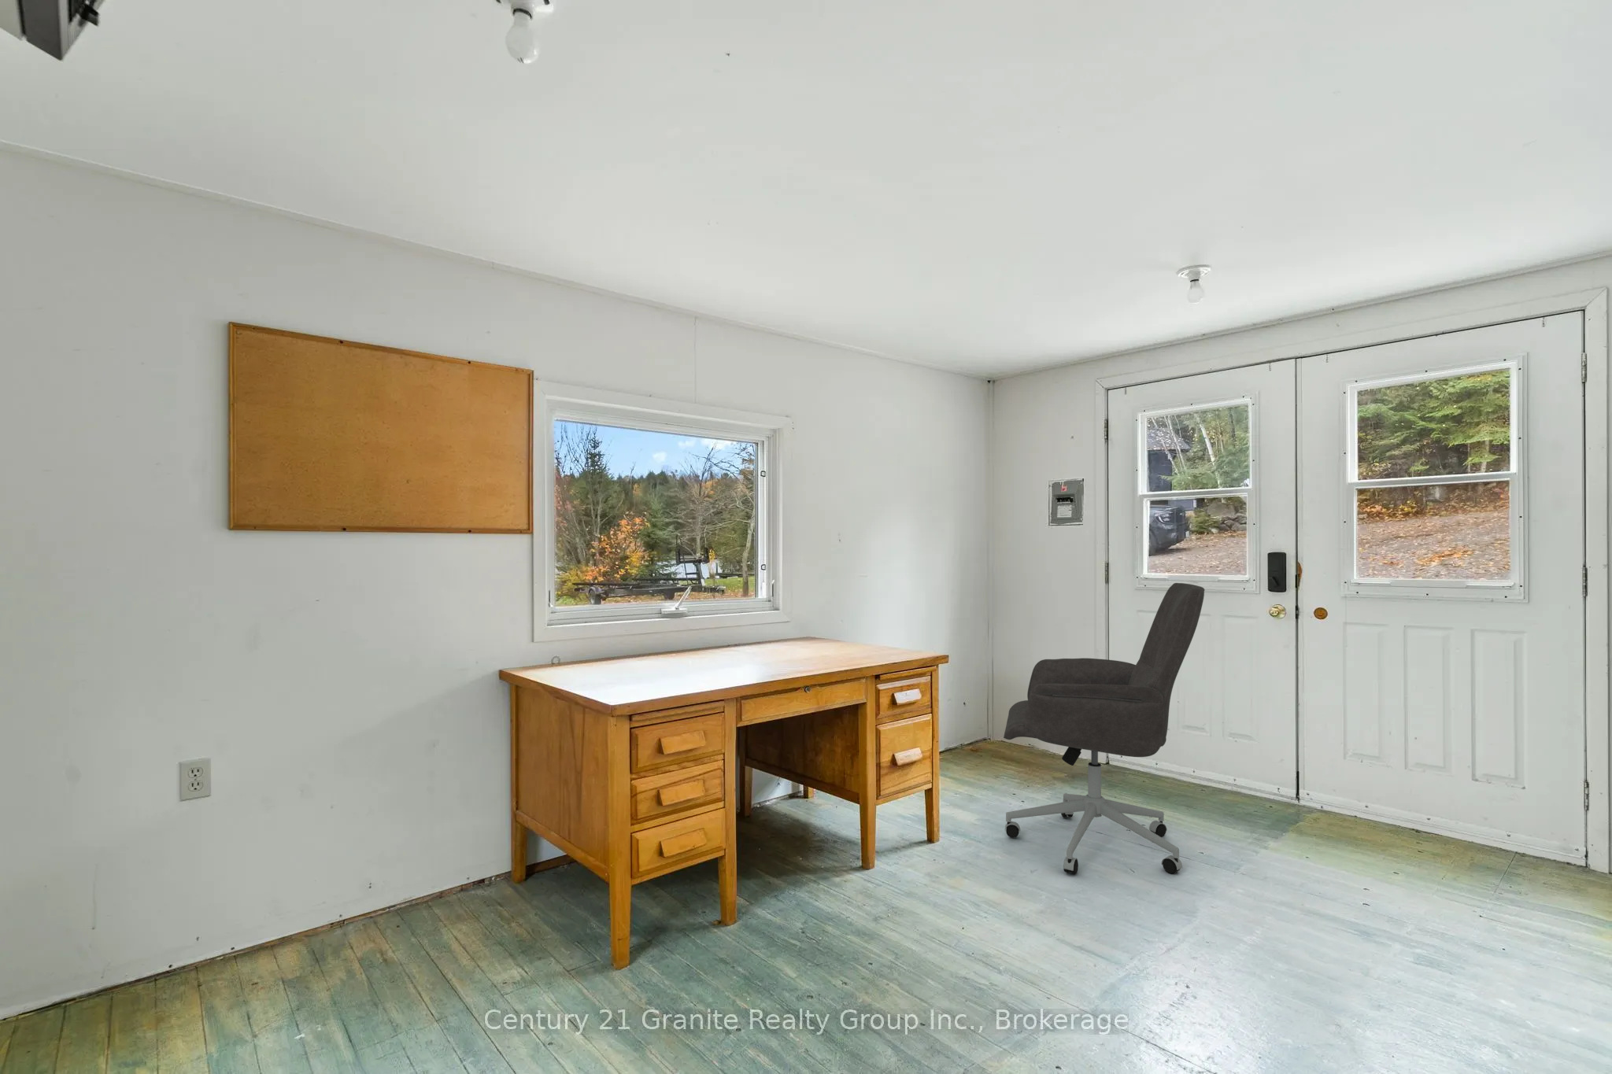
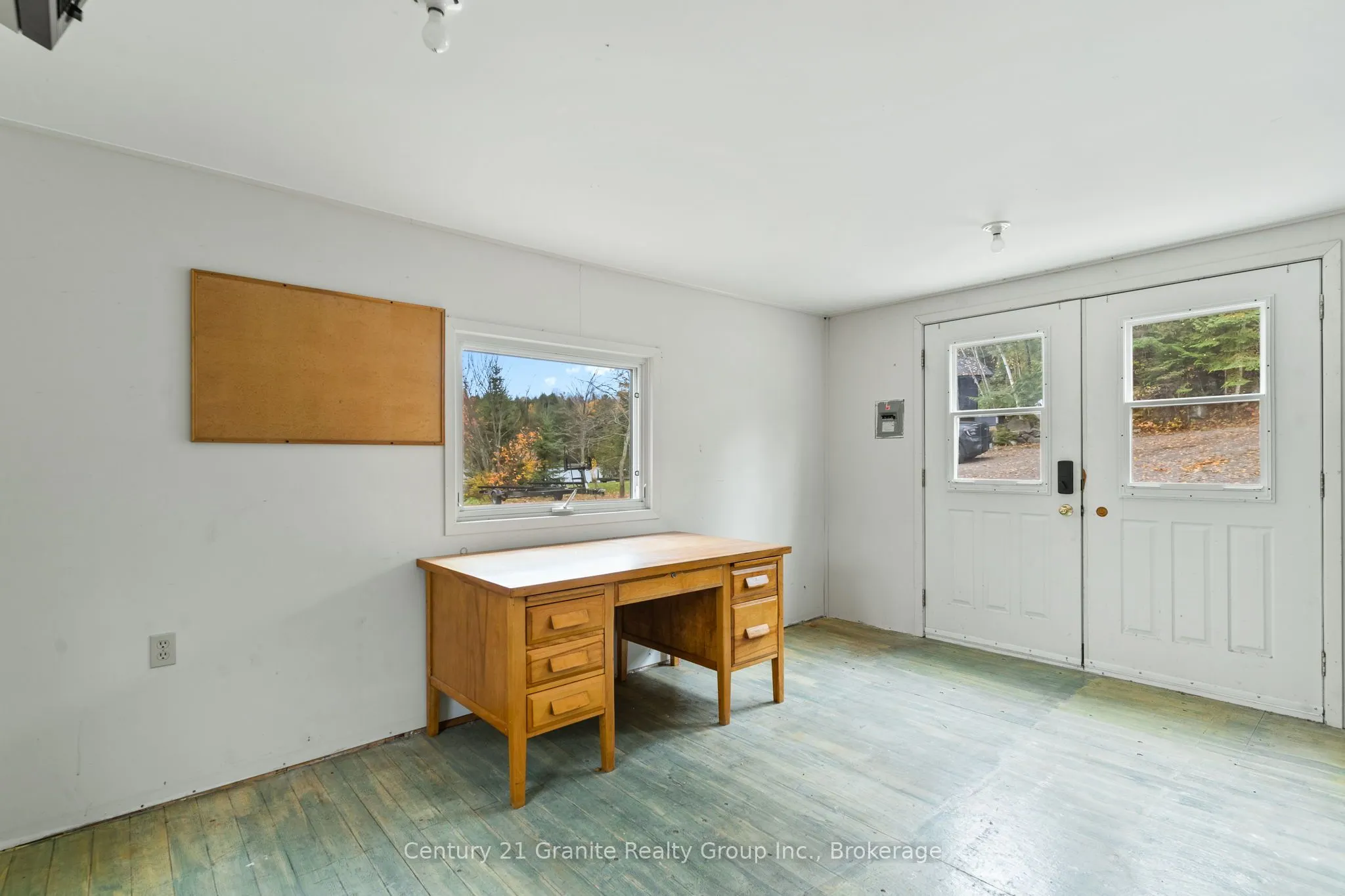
- office chair (1099, 714)
